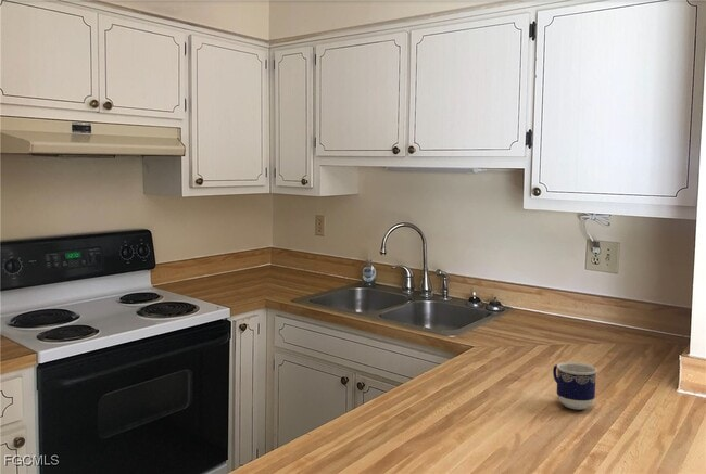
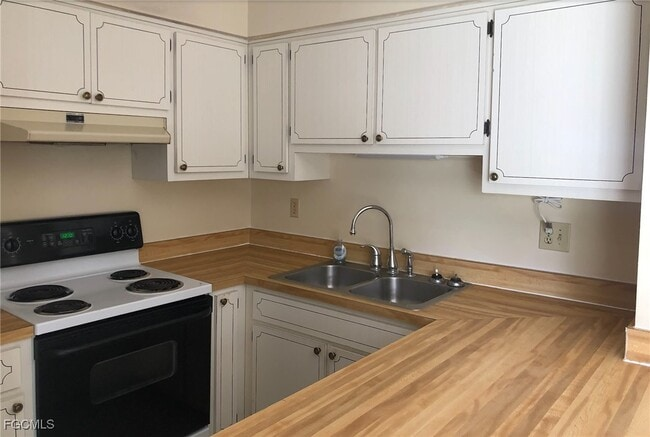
- cup (571, 384)
